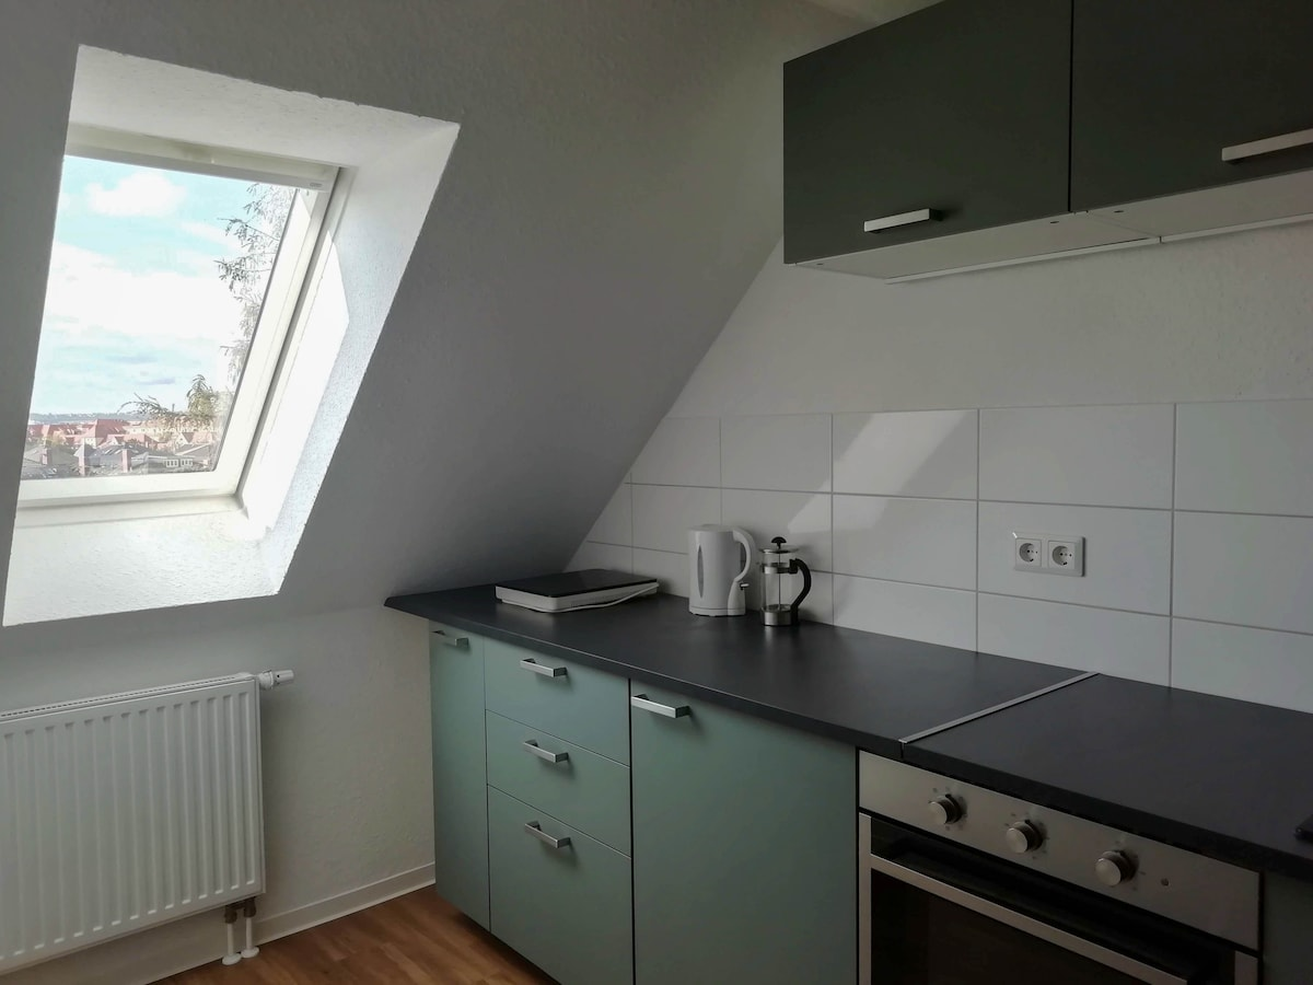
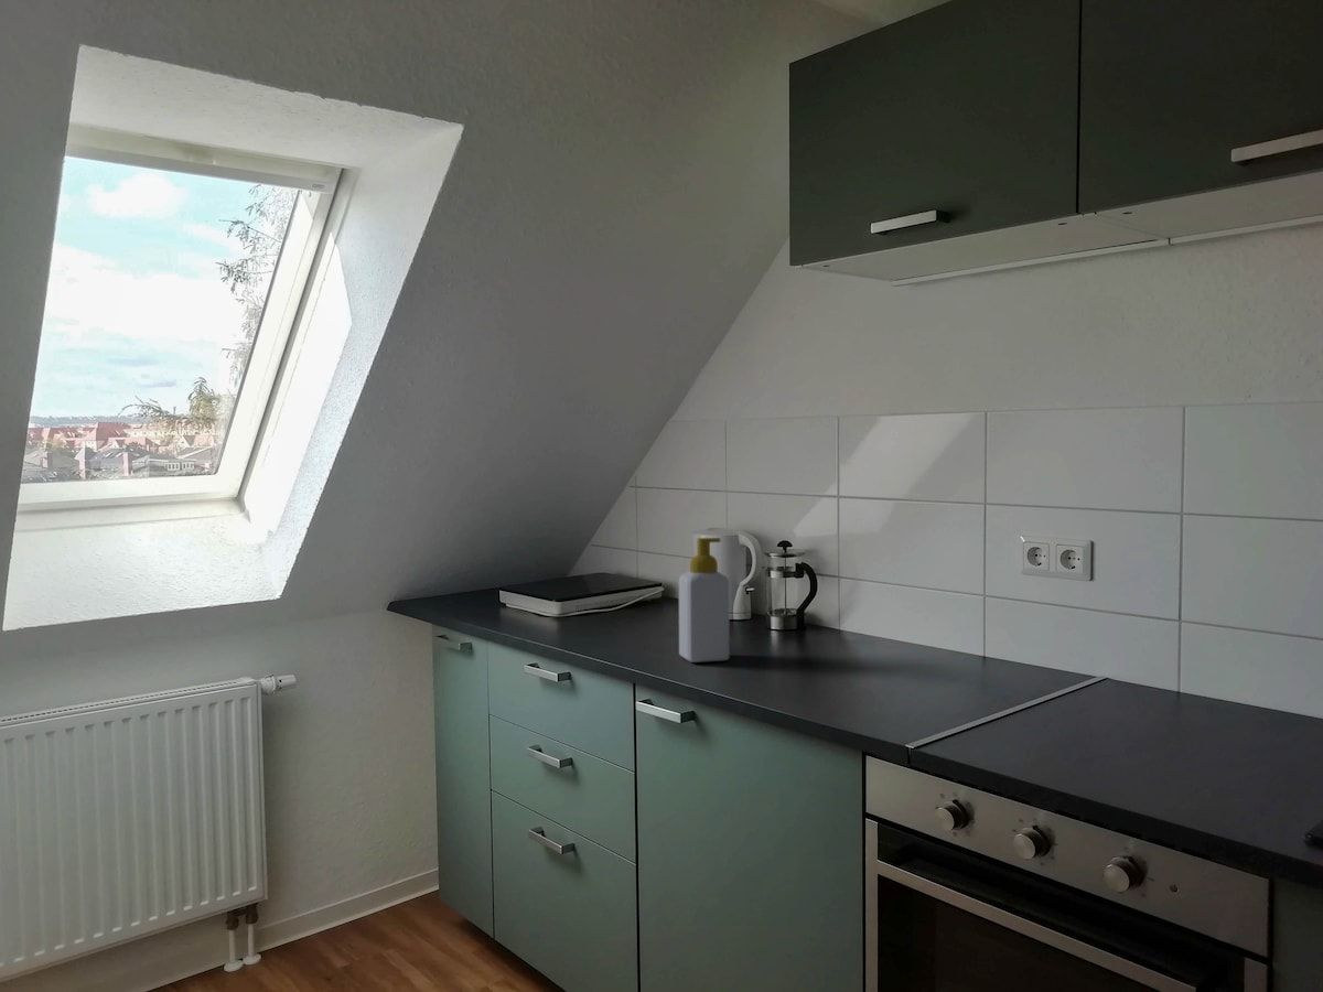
+ soap bottle (703, 599)
